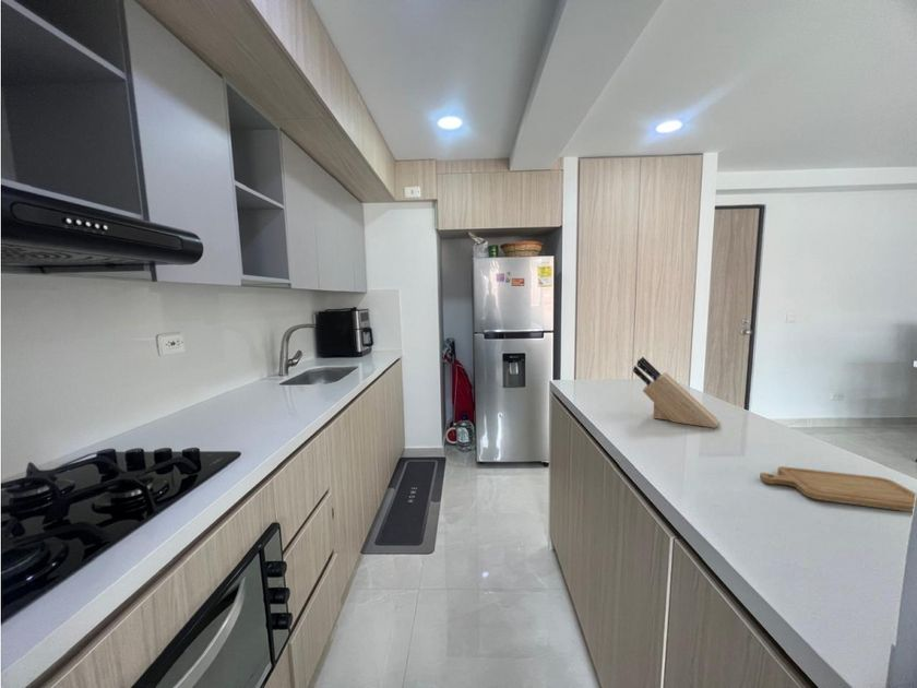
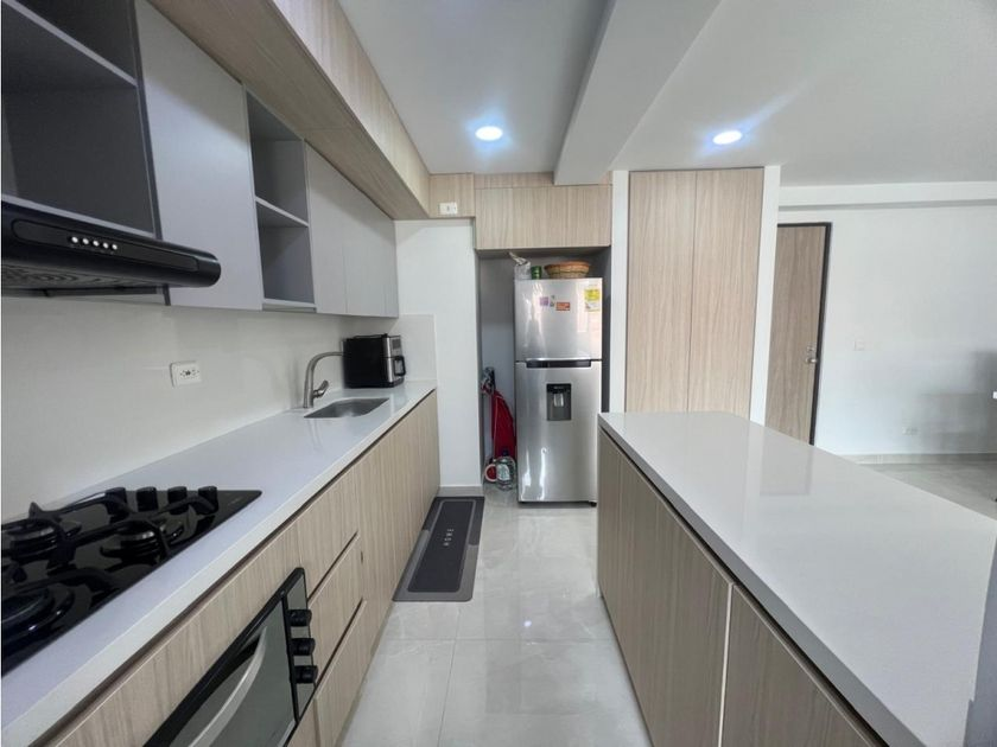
- chopping board (833, 485)
- knife block (672, 389)
